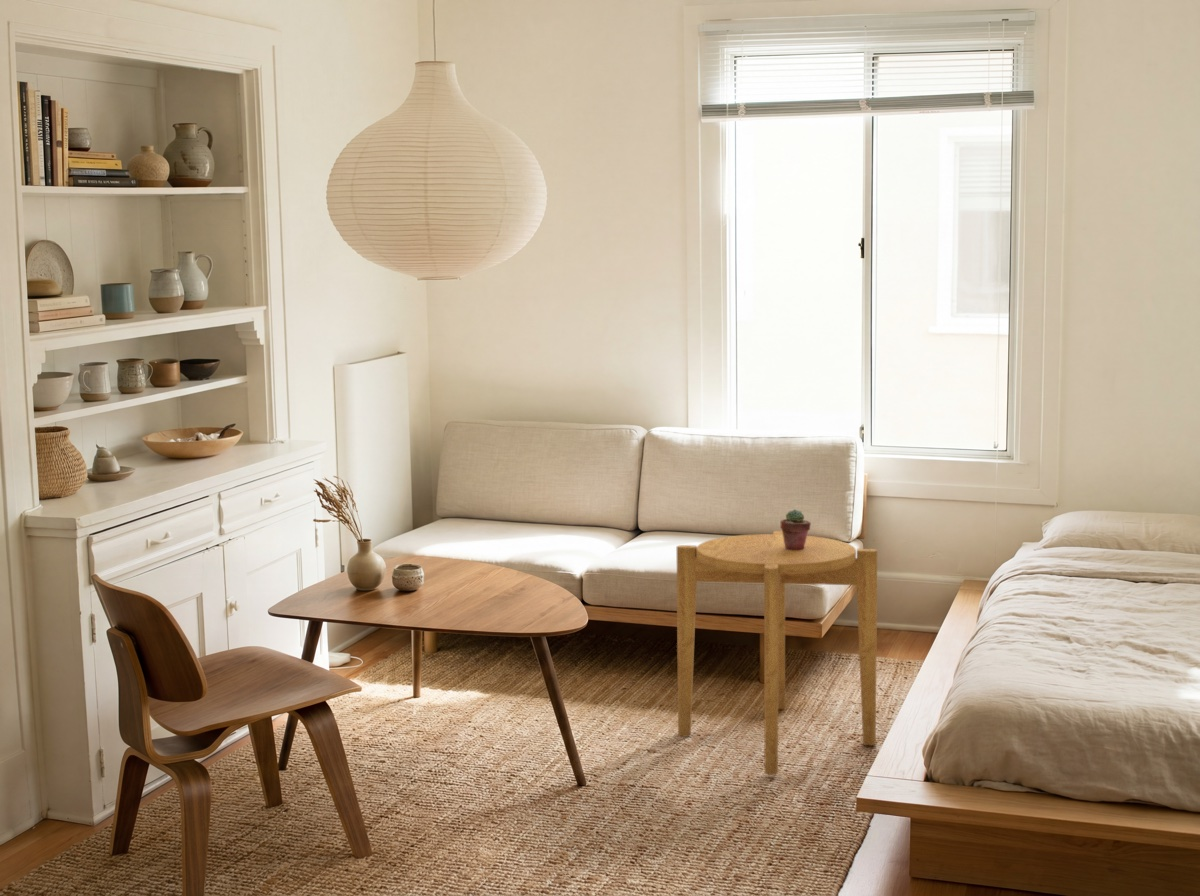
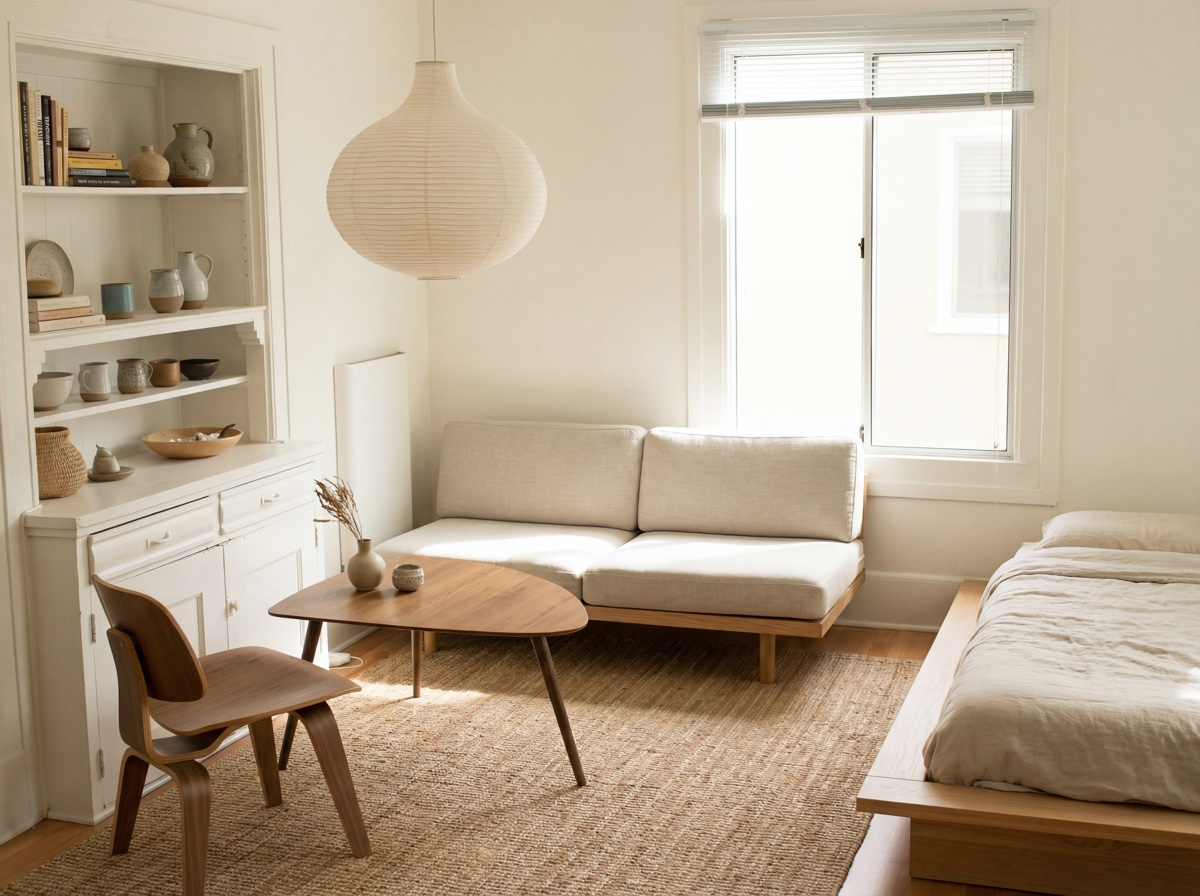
- side table (775, 644)
- potted succulent (795, 528)
